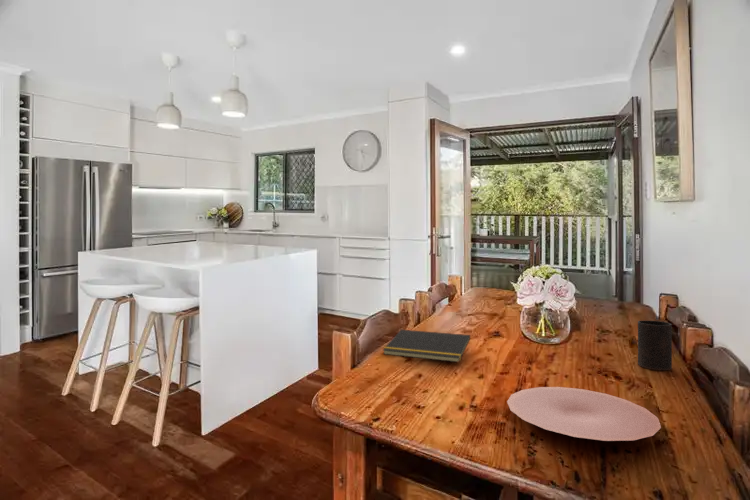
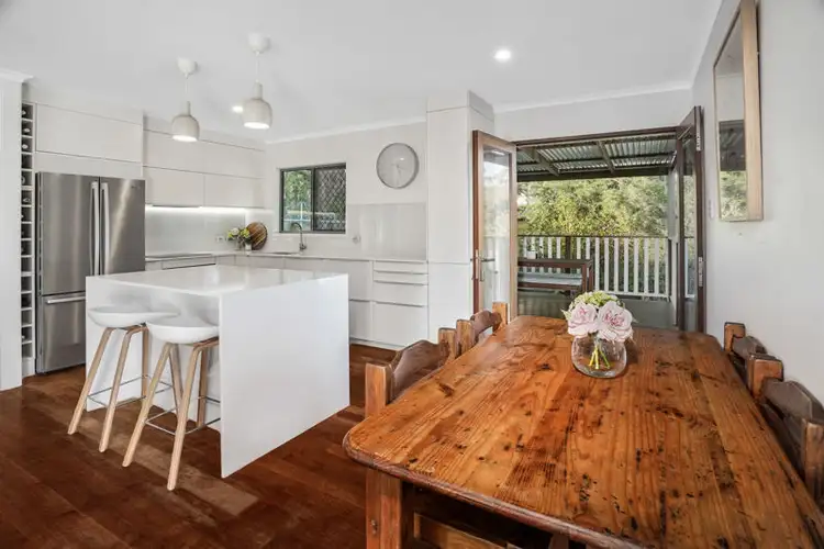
- cup (654, 344)
- plate (578, 415)
- notepad (427, 344)
